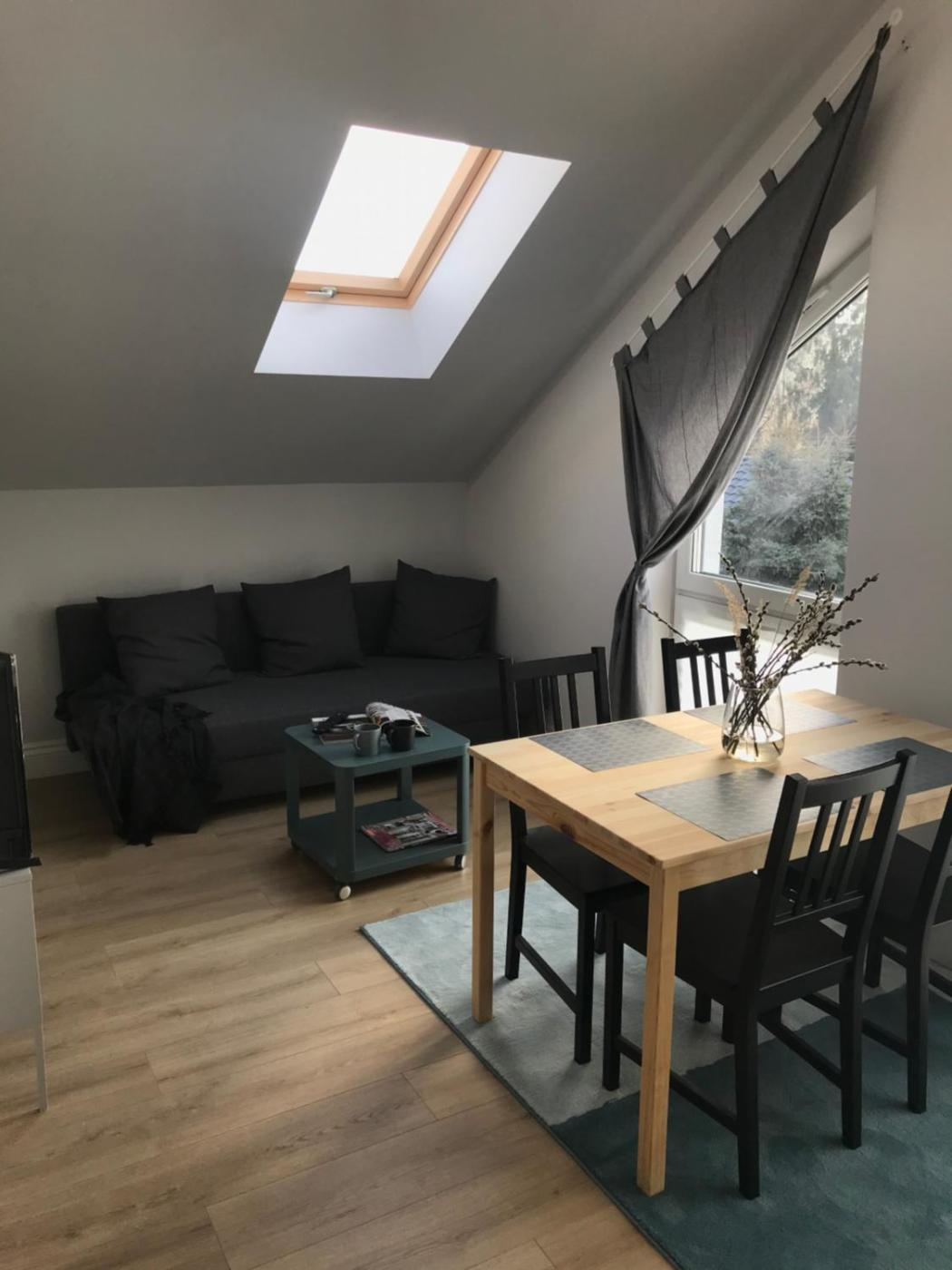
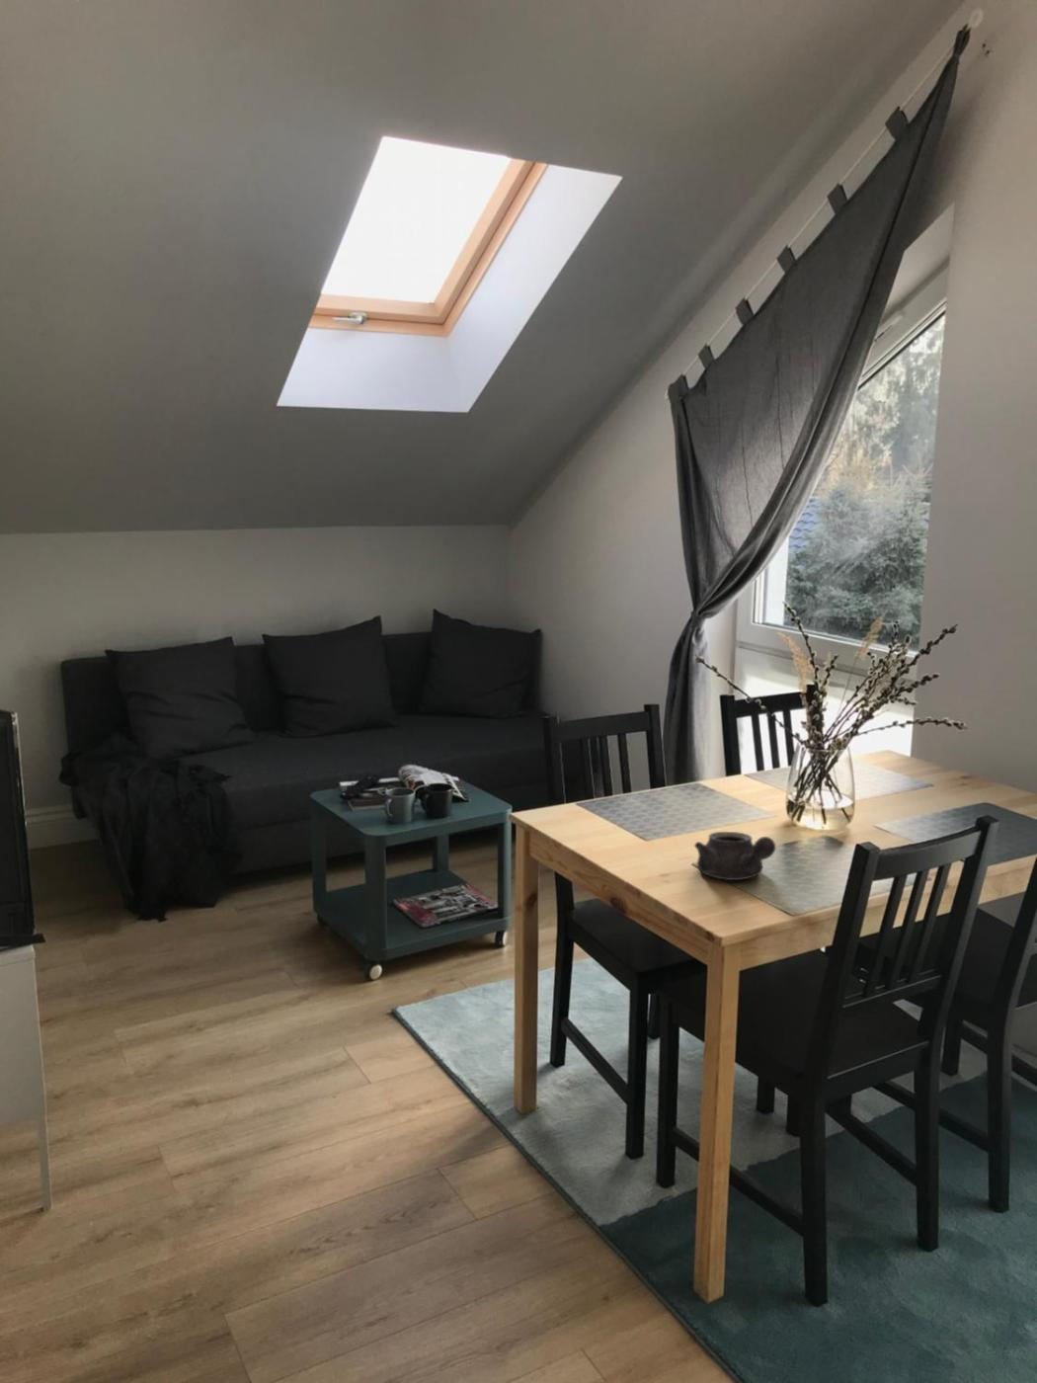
+ teapot (736, 854)
